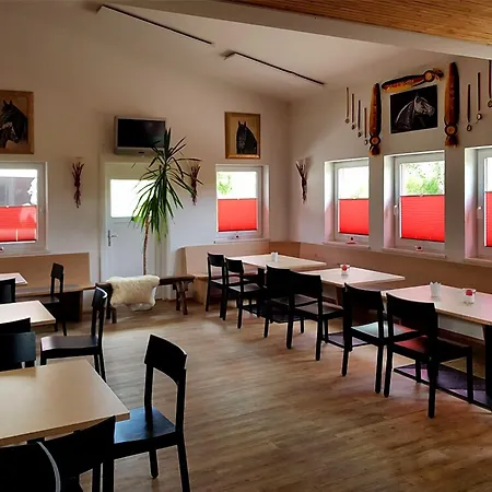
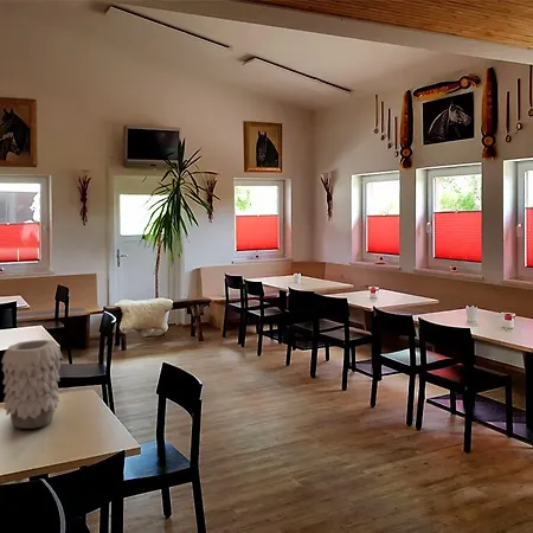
+ vase (33, 381)
